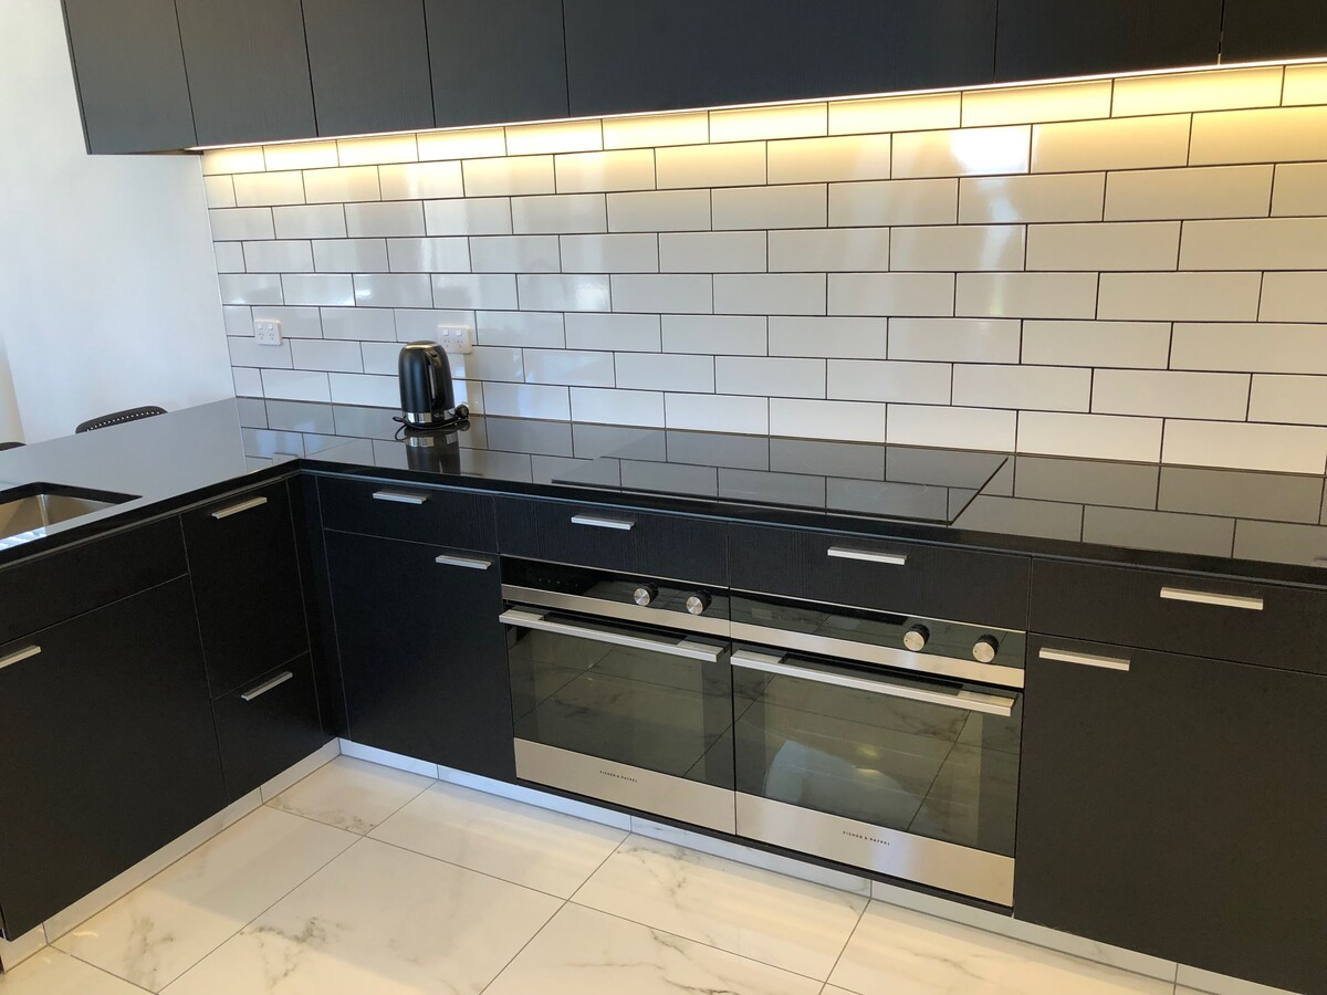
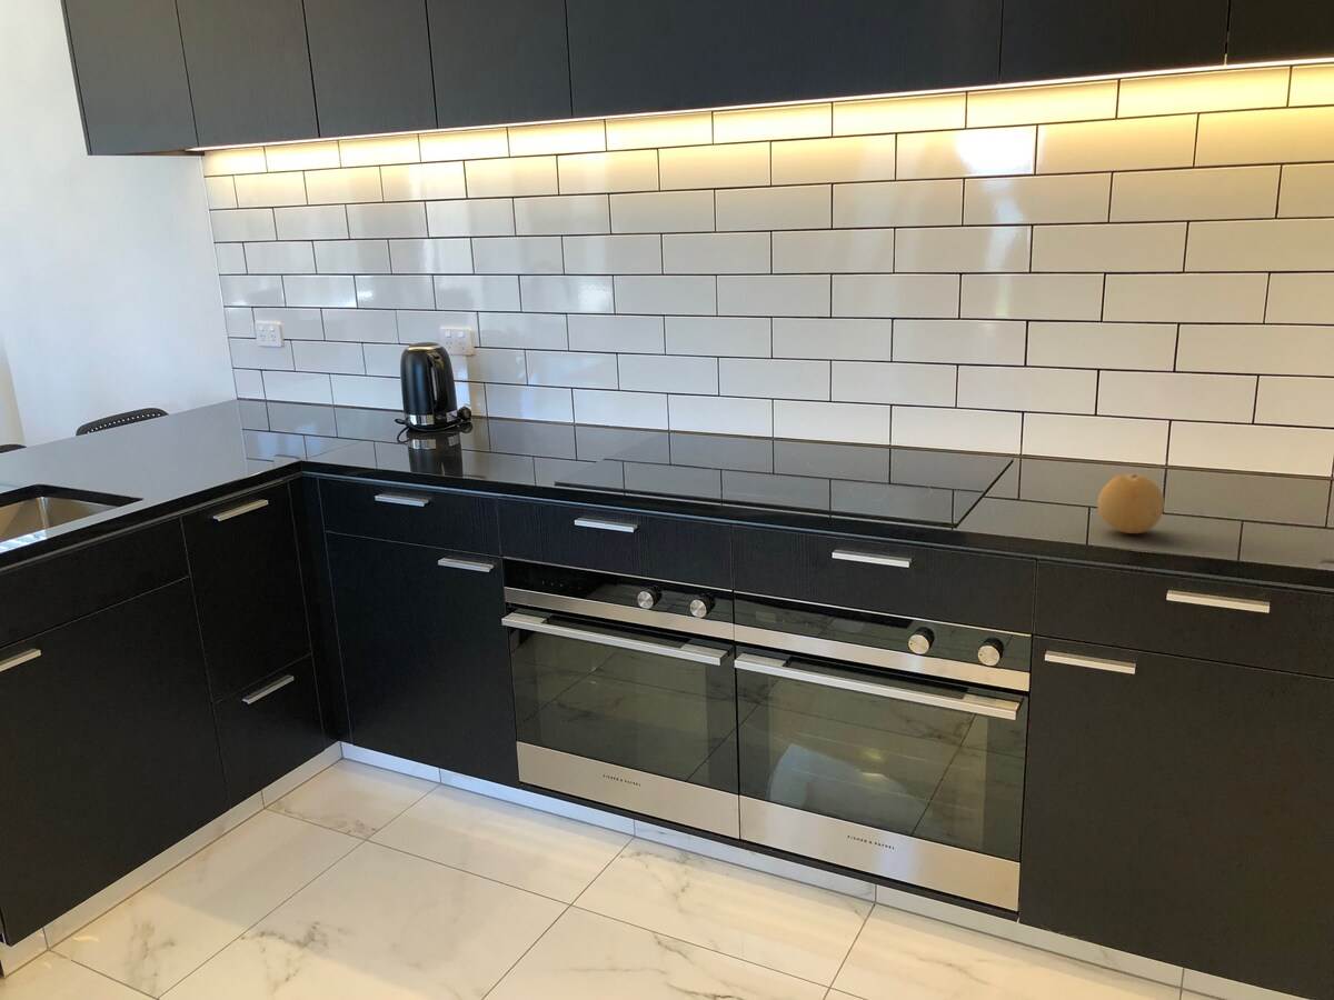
+ fruit (1131, 503)
